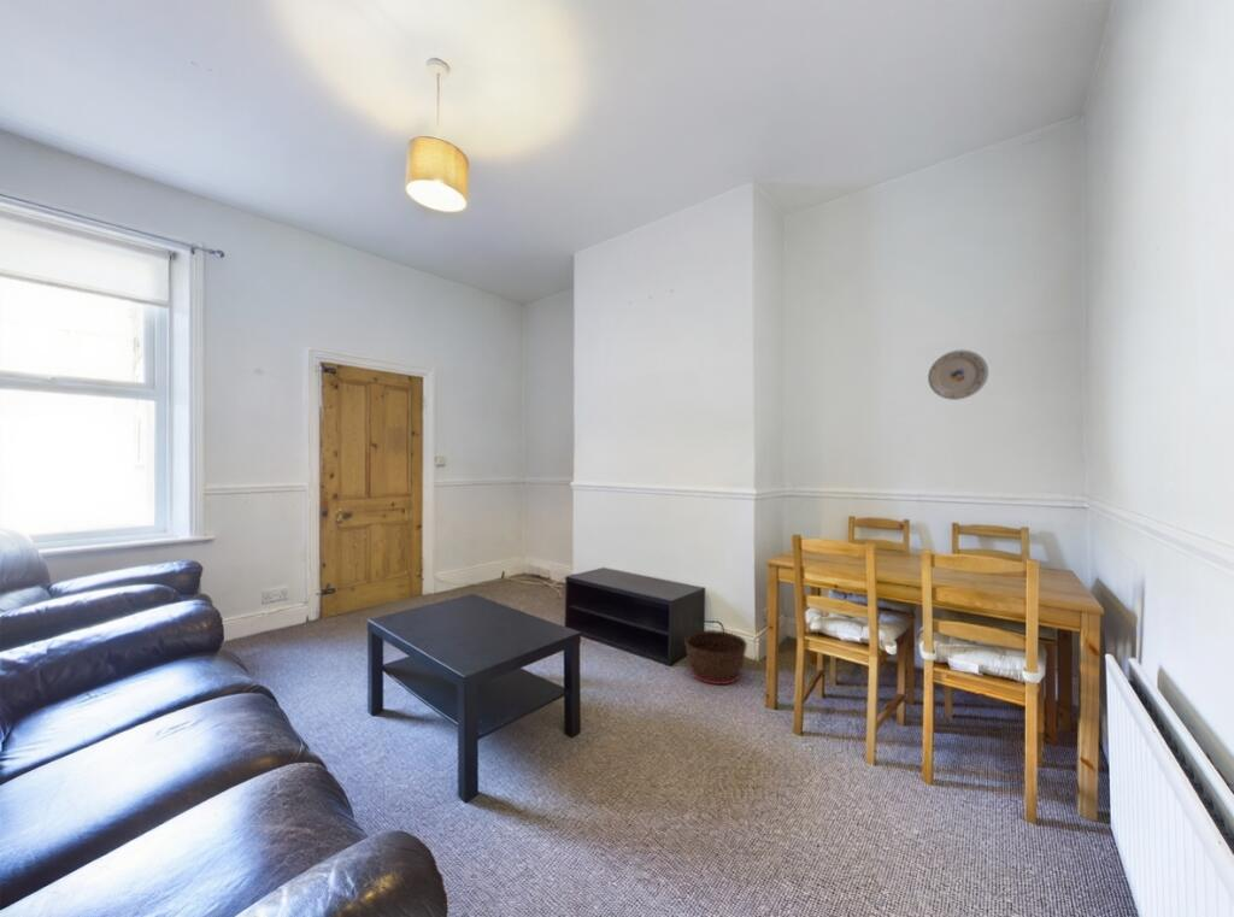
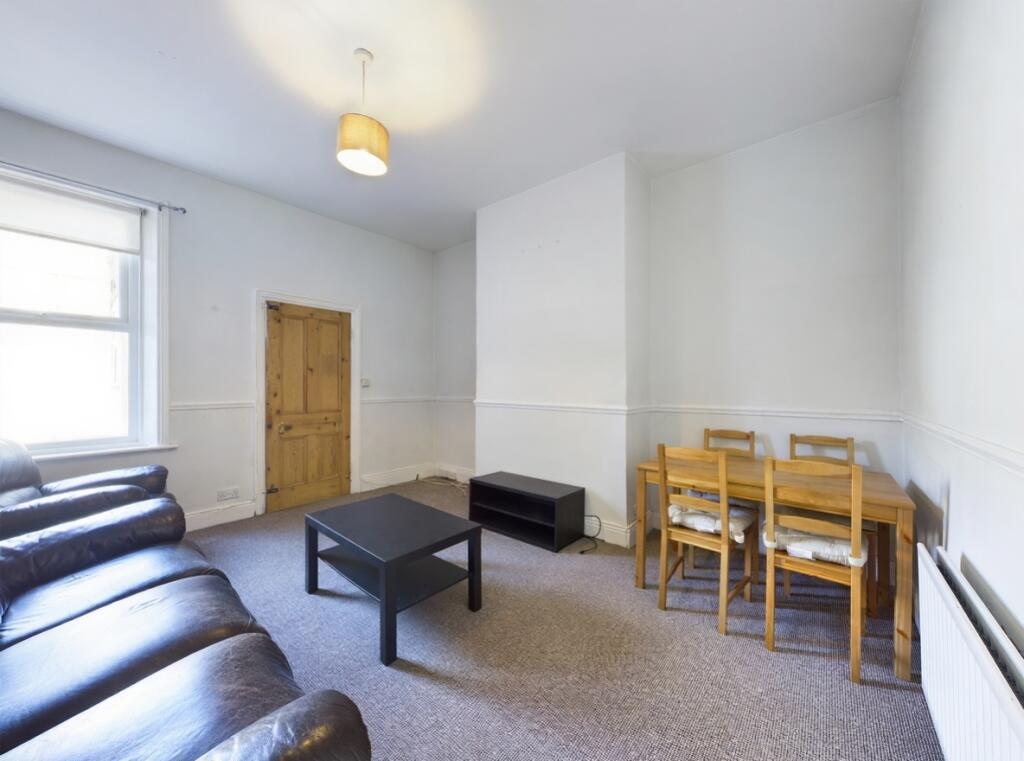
- plate (957, 375)
- basket (715, 657)
